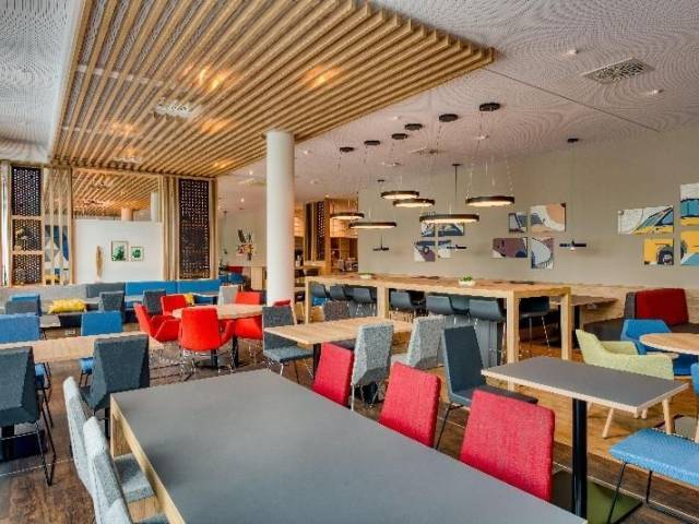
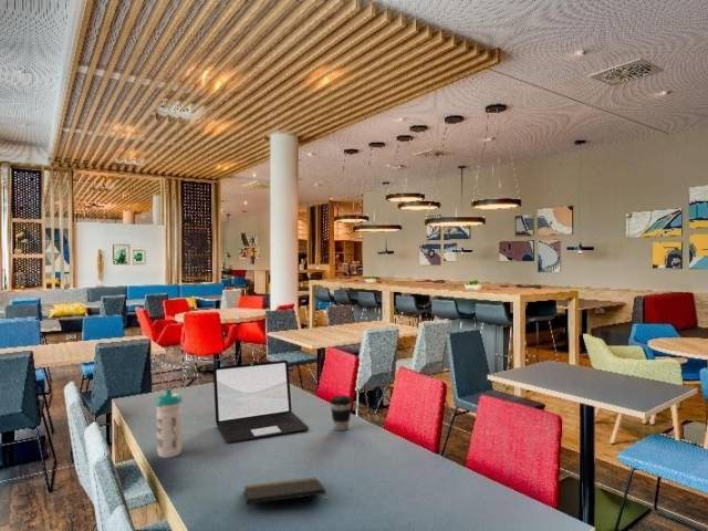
+ coffee cup (341, 413)
+ laptop (260, 397)
+ notepad (283, 489)
+ water bottle (168, 421)
